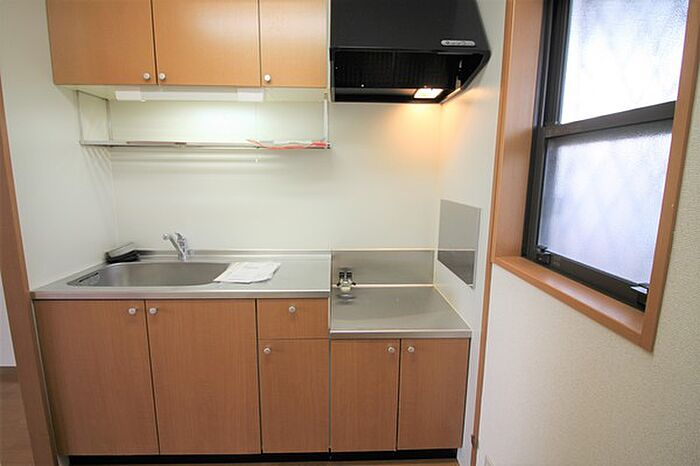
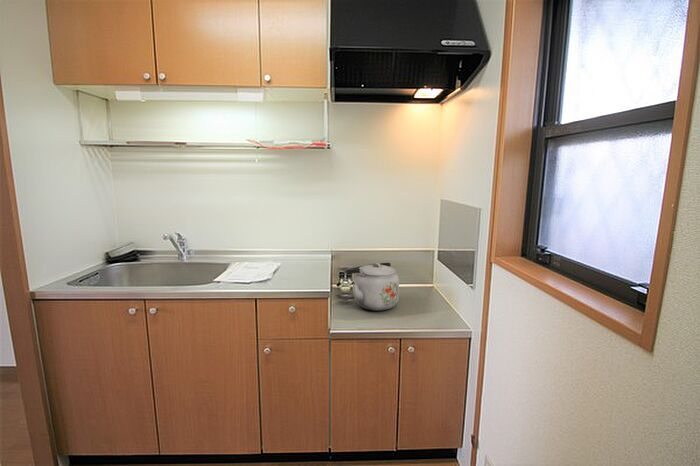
+ kettle (371, 284)
